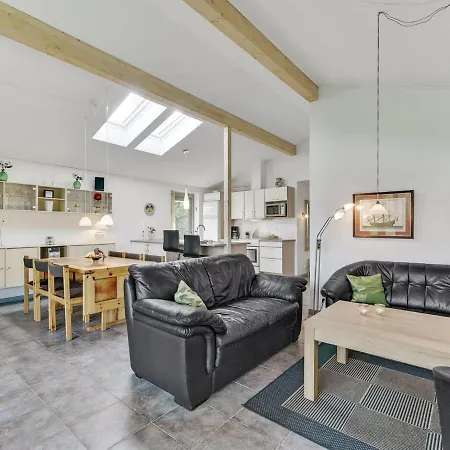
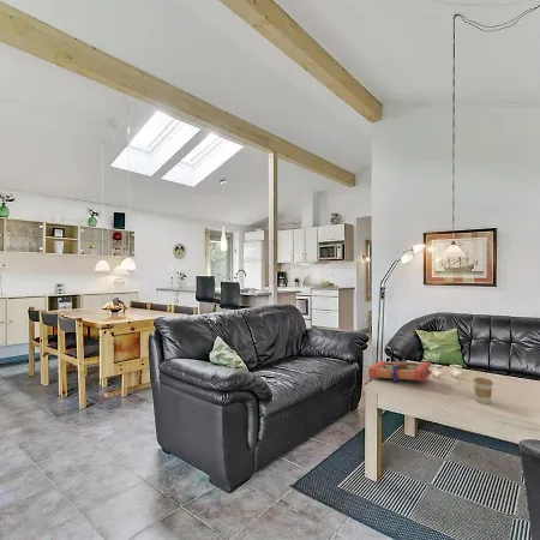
+ book (400, 370)
+ coffee cup (482, 389)
